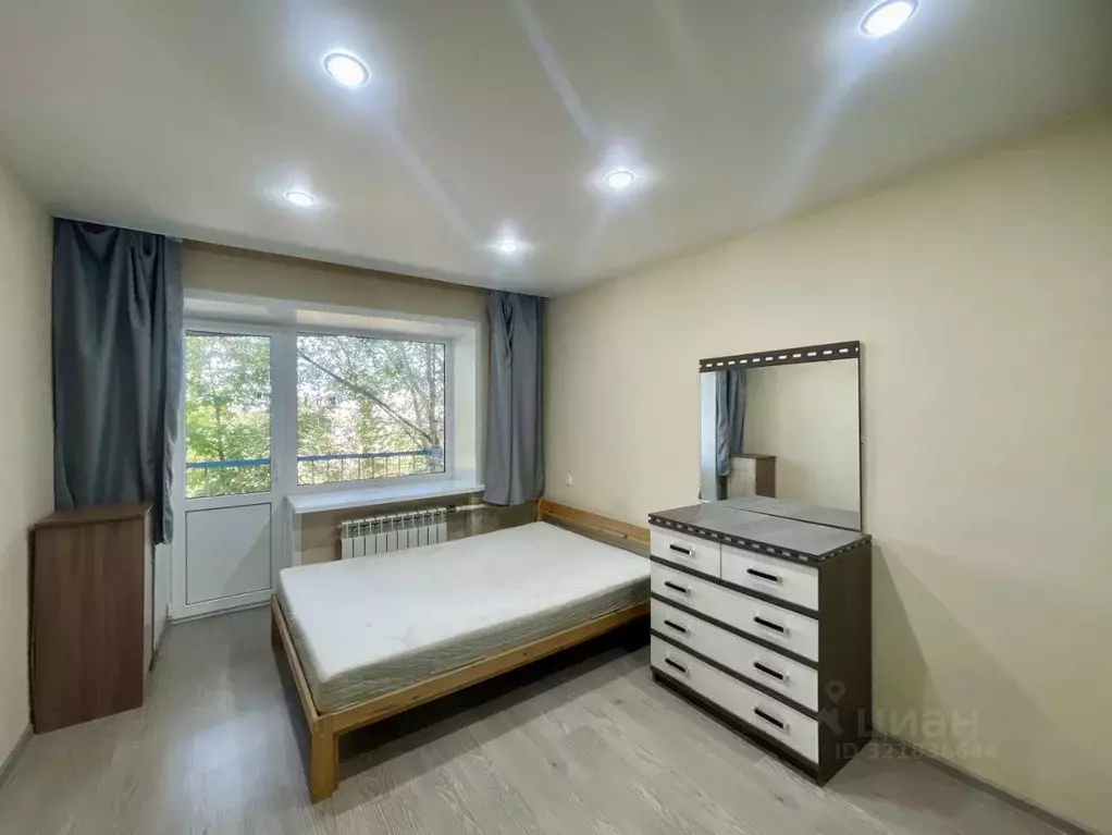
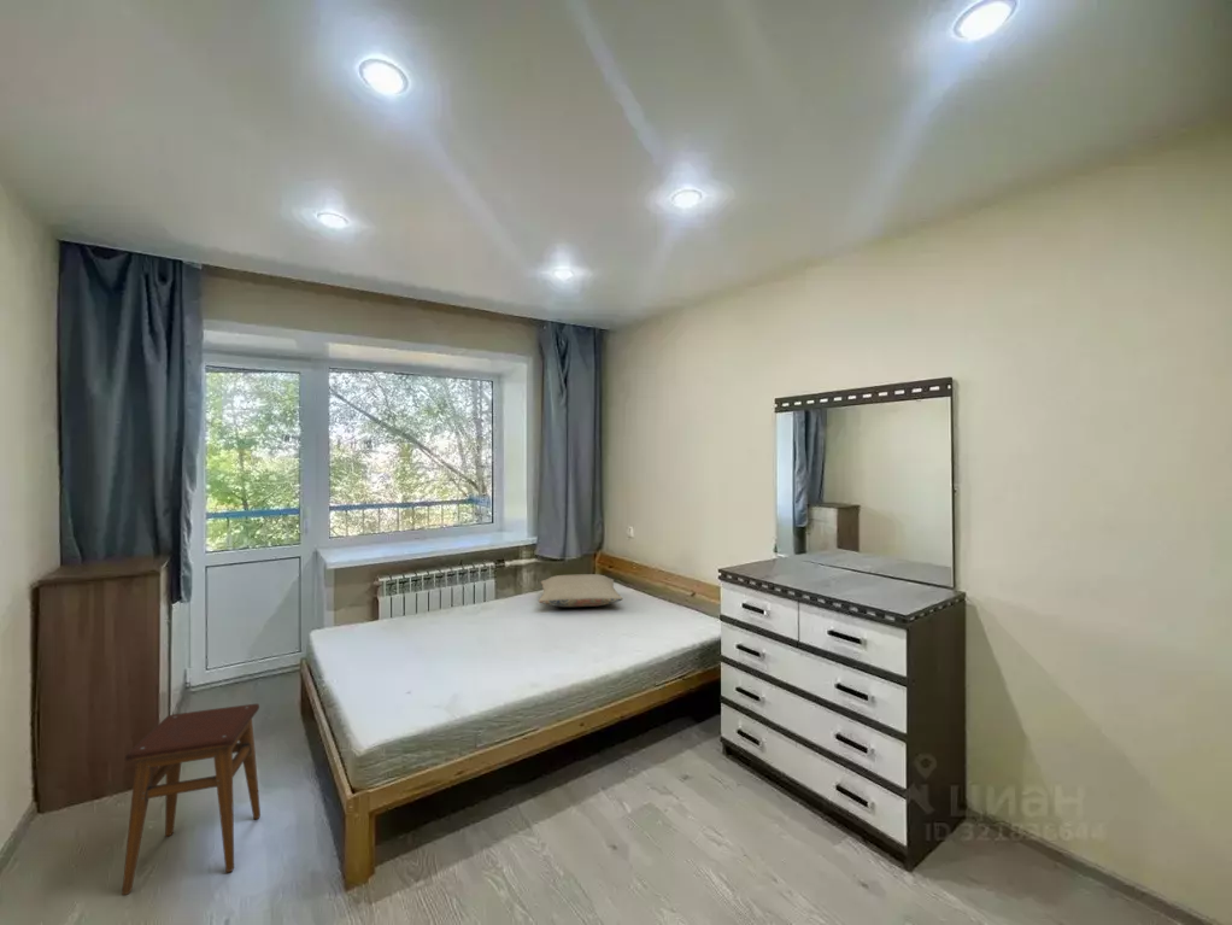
+ stool (198, 788)
+ pillow (579, 590)
